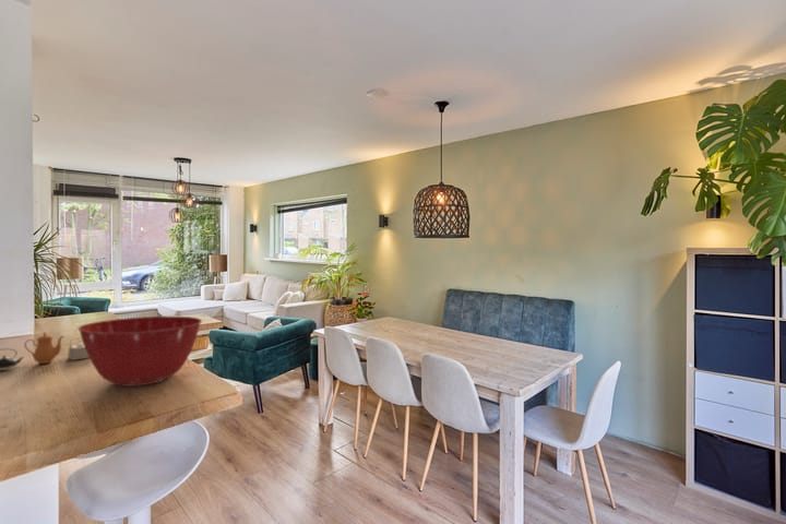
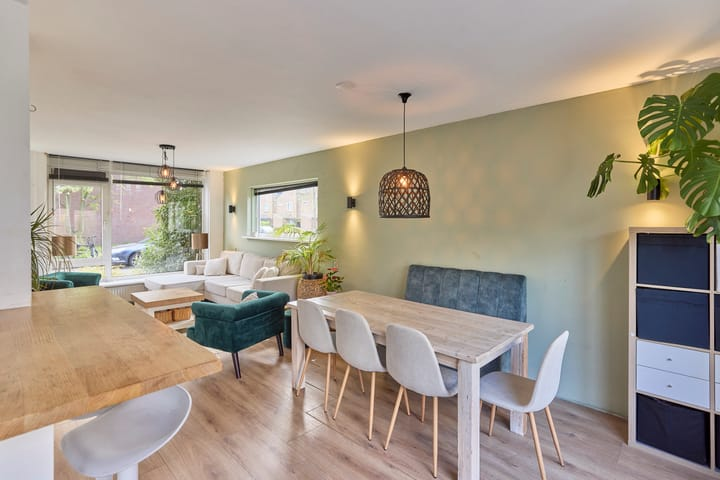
- teapot (47, 347)
- mixing bowl (144, 350)
